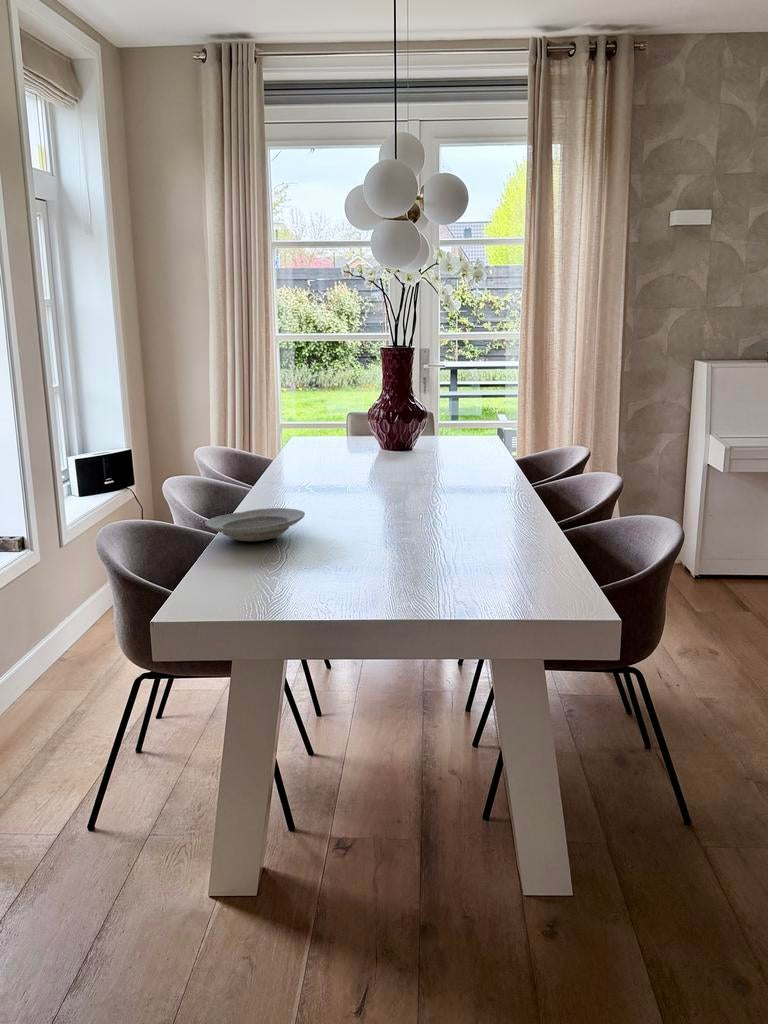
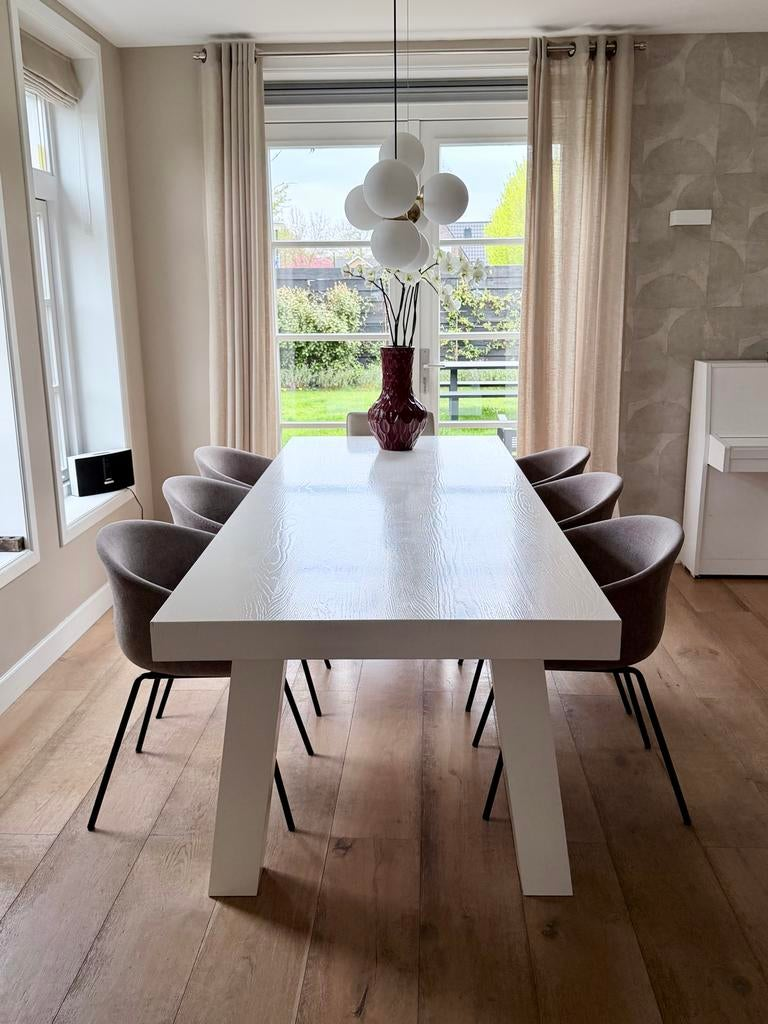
- plate (255, 526)
